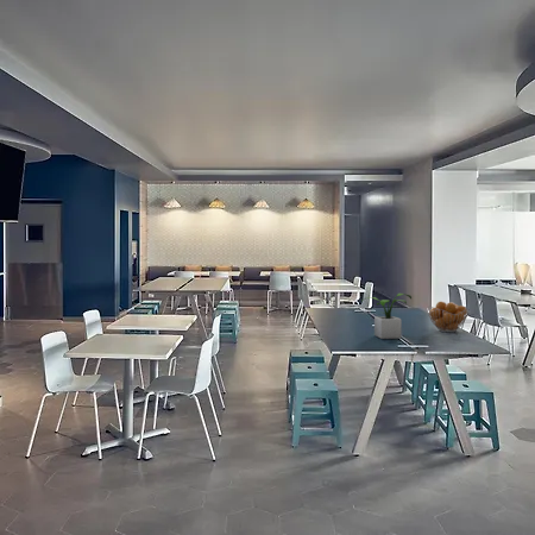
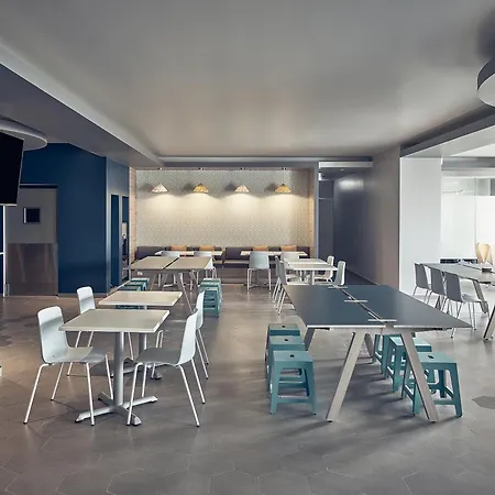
- fruit basket (447, 316)
- potted plant (390, 315)
